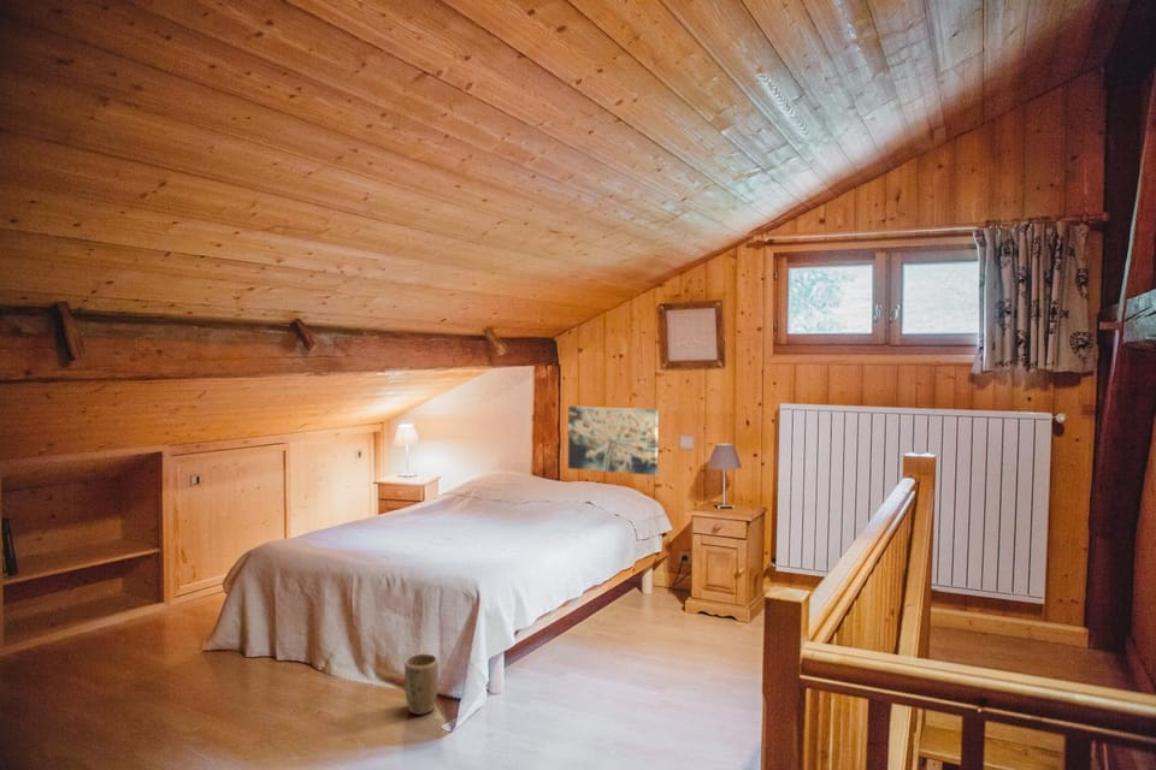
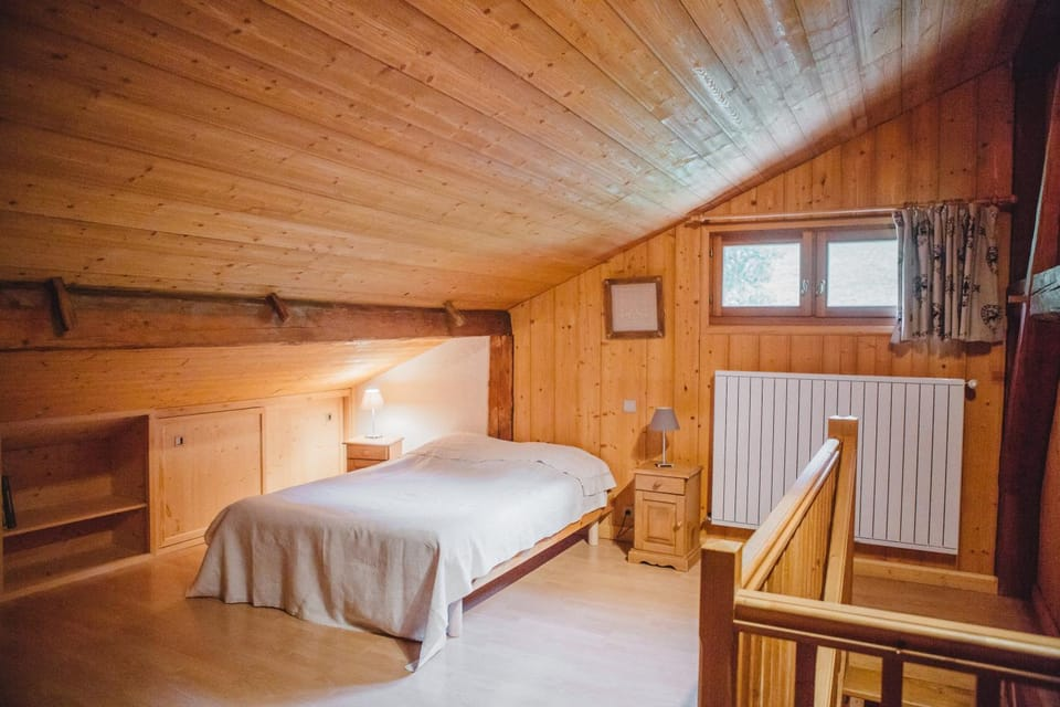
- wall art (612, 439)
- plant pot (421, 683)
